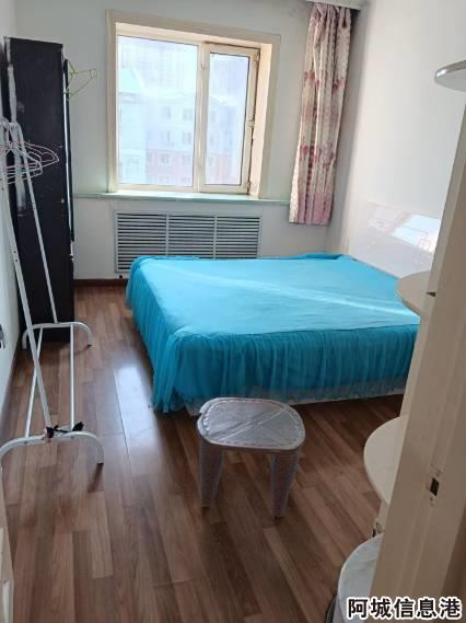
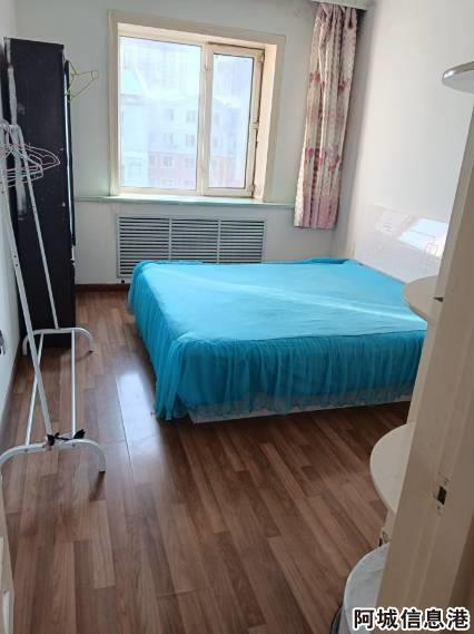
- stool (249, 452)
